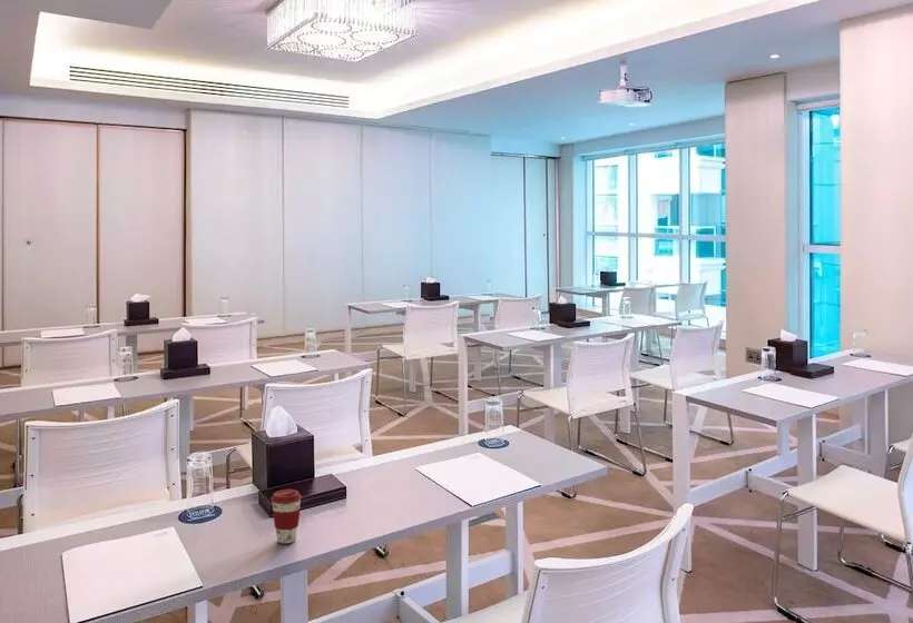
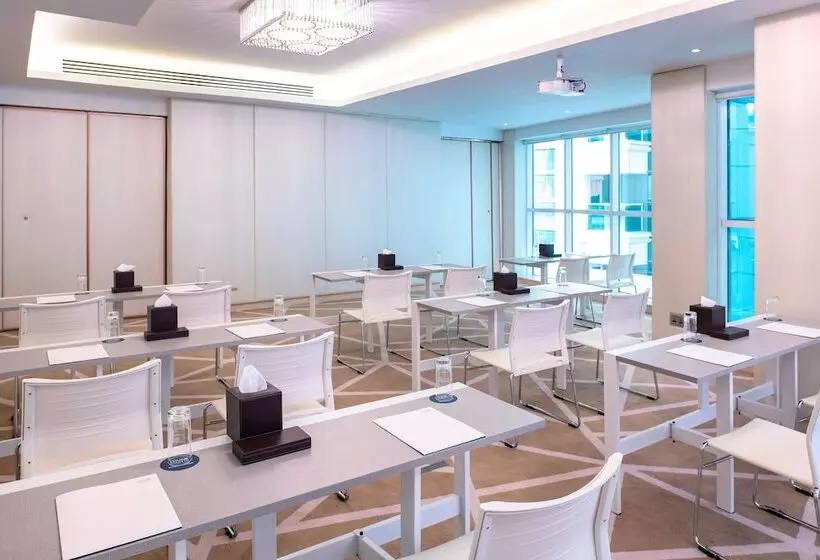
- coffee cup (286, 516)
